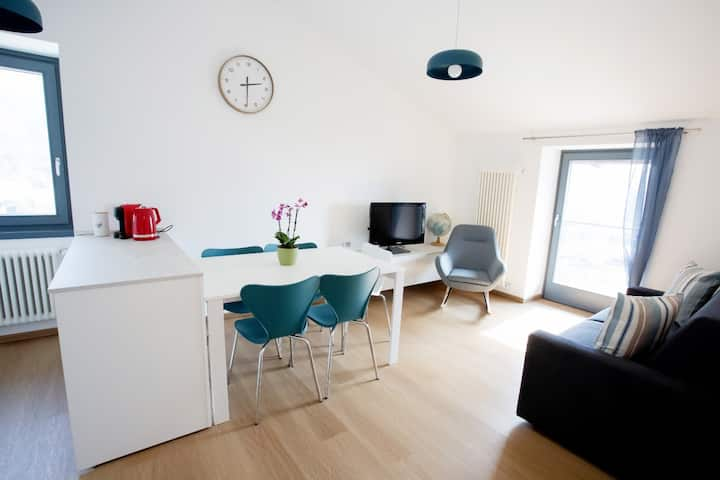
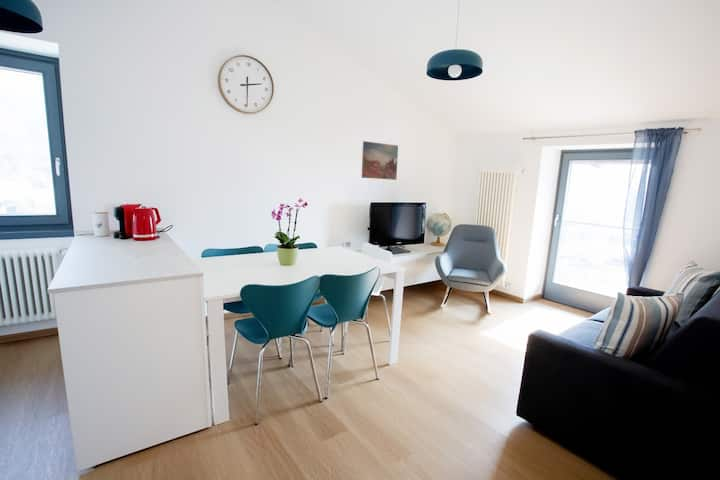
+ wall art (380, 161)
